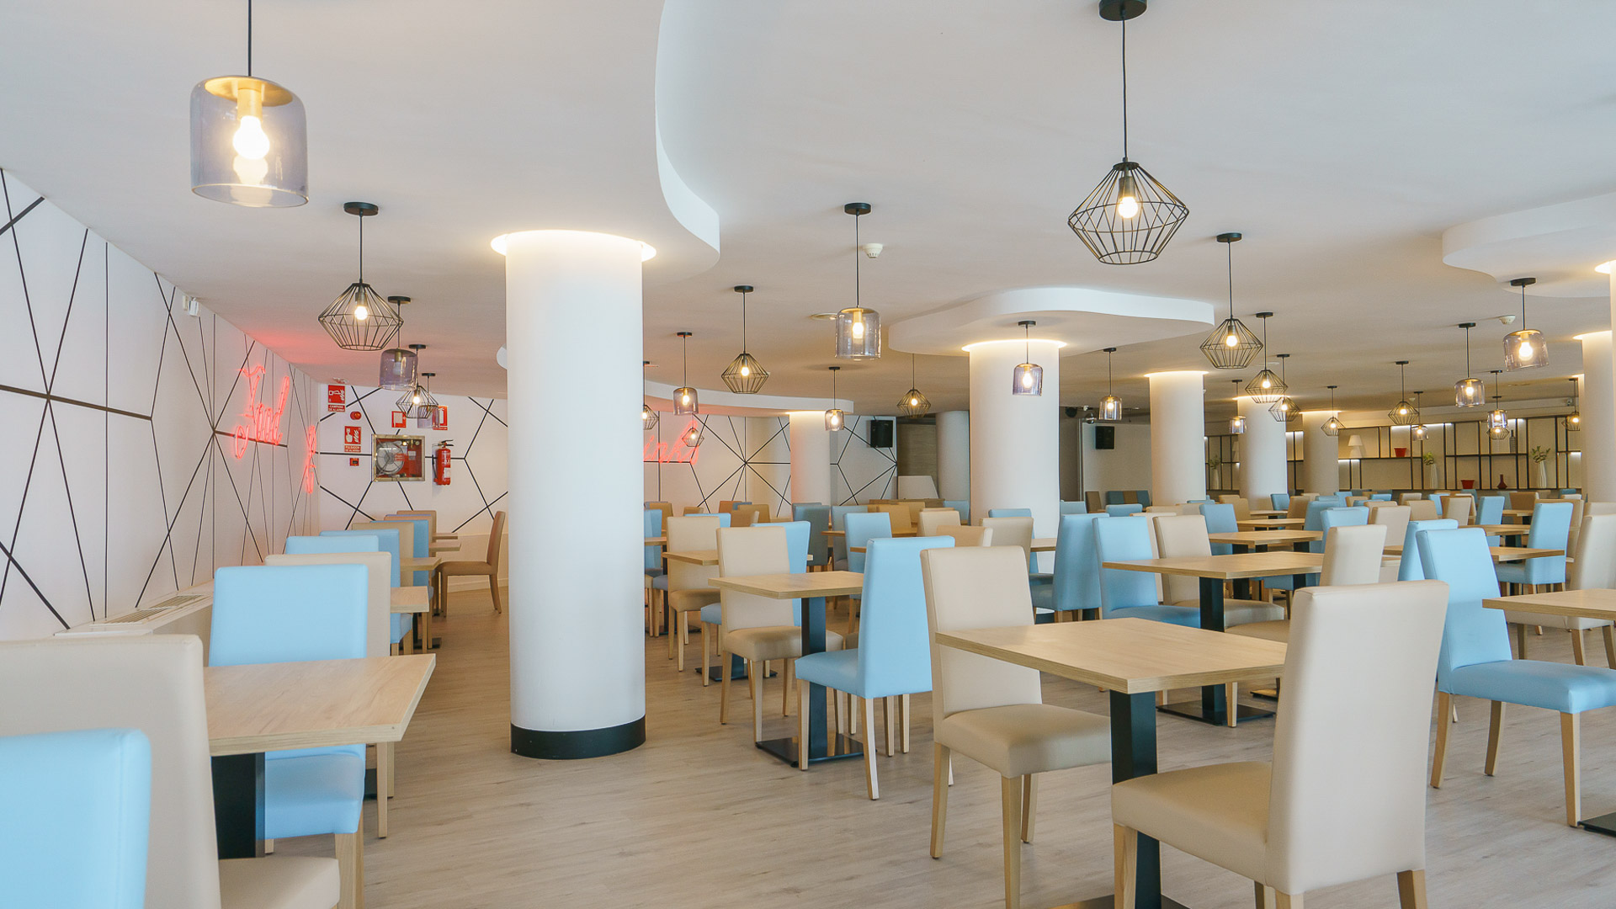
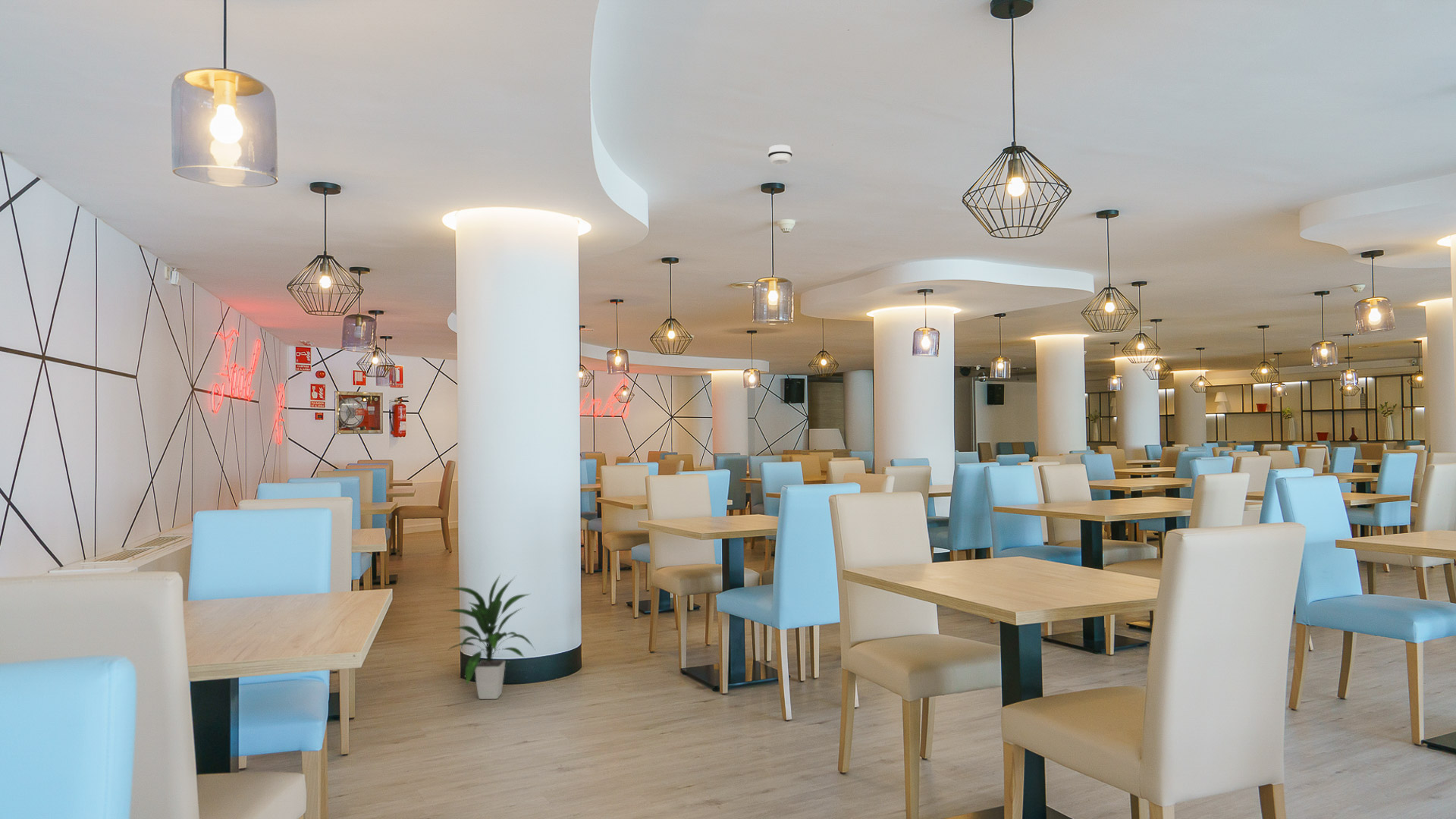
+ smoke detector (780, 155)
+ indoor plant (486, 635)
